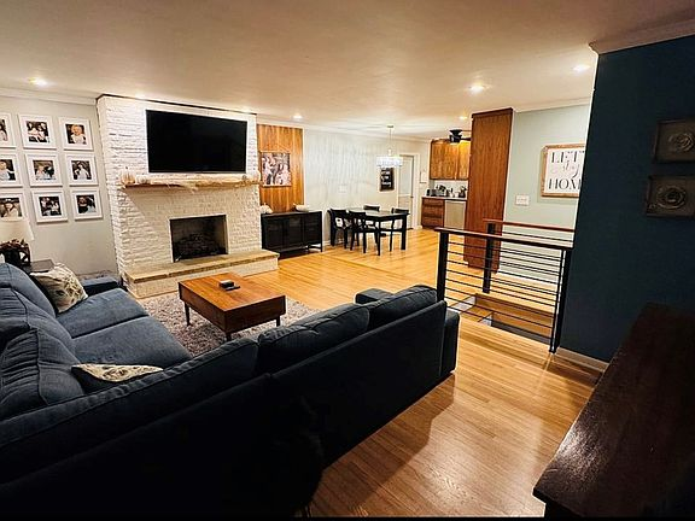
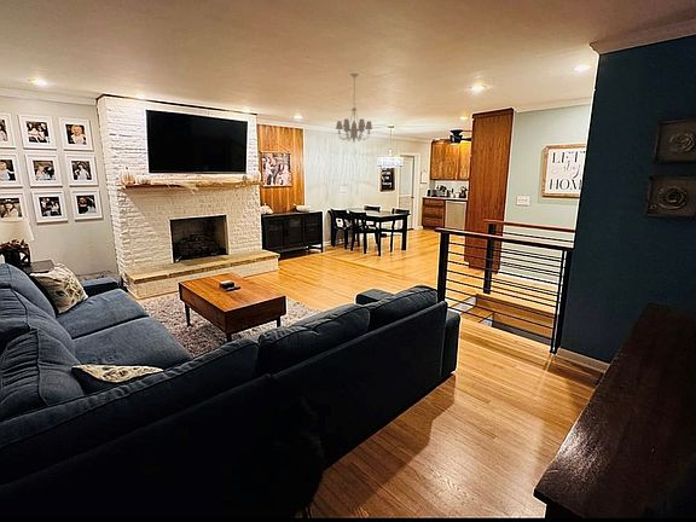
+ chandelier (354, 109)
